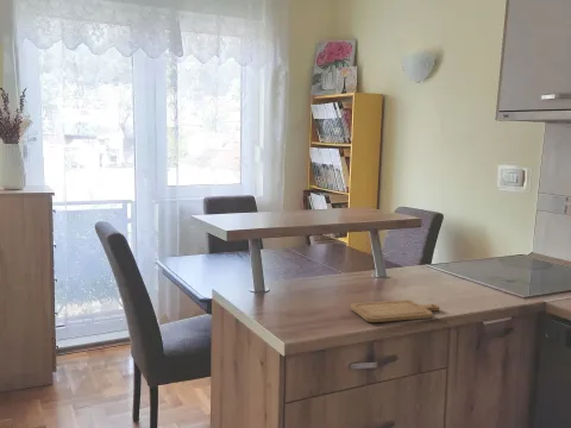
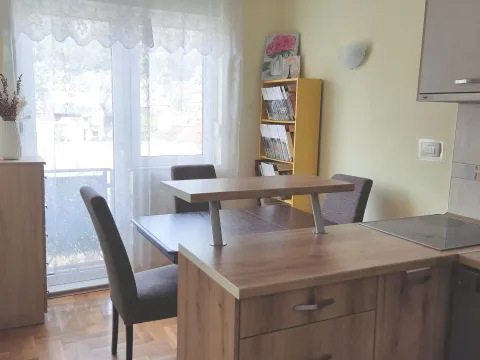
- chopping board (399, 309)
